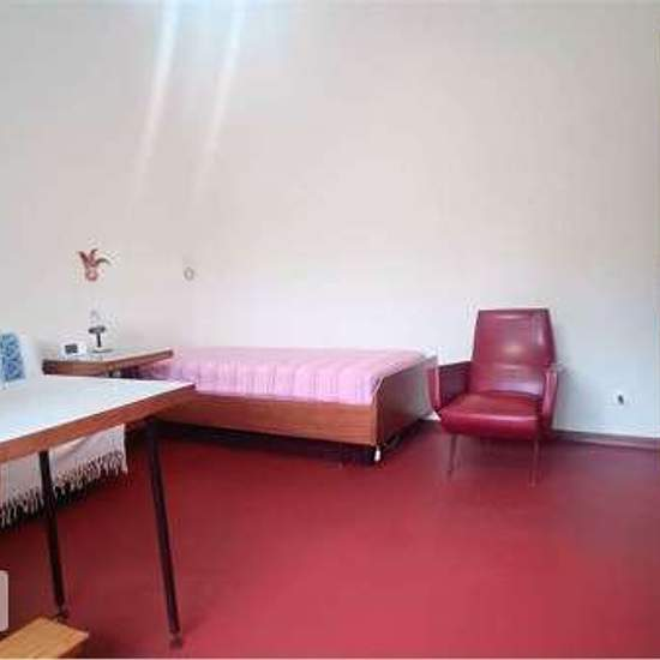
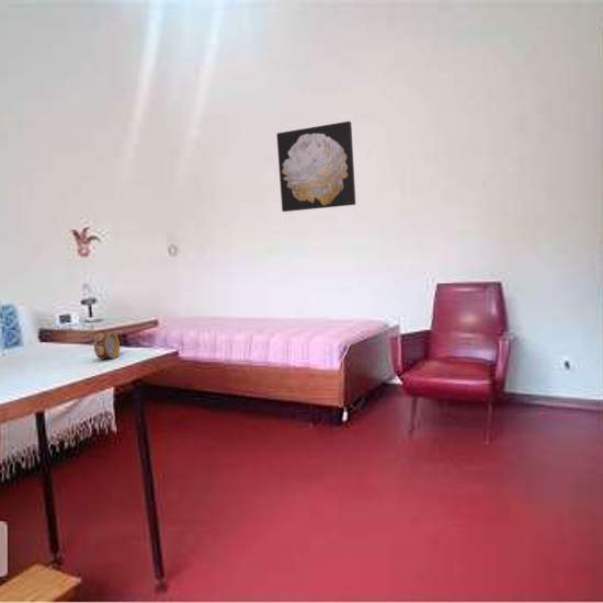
+ alarm clock (105, 344)
+ wall art (315, 168)
